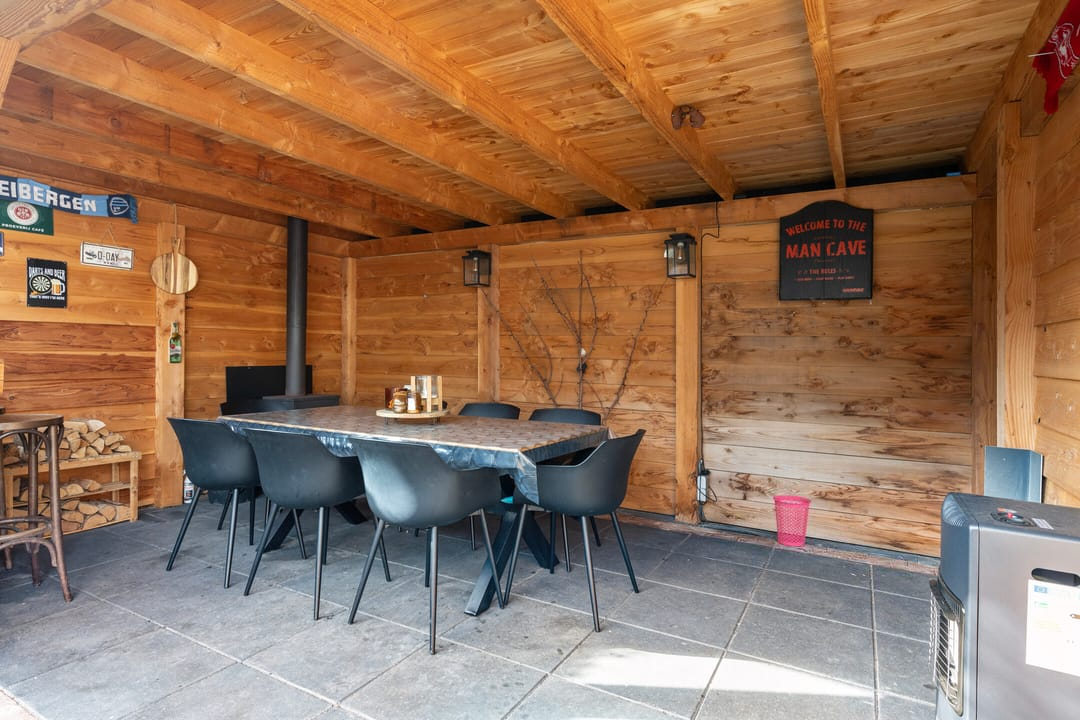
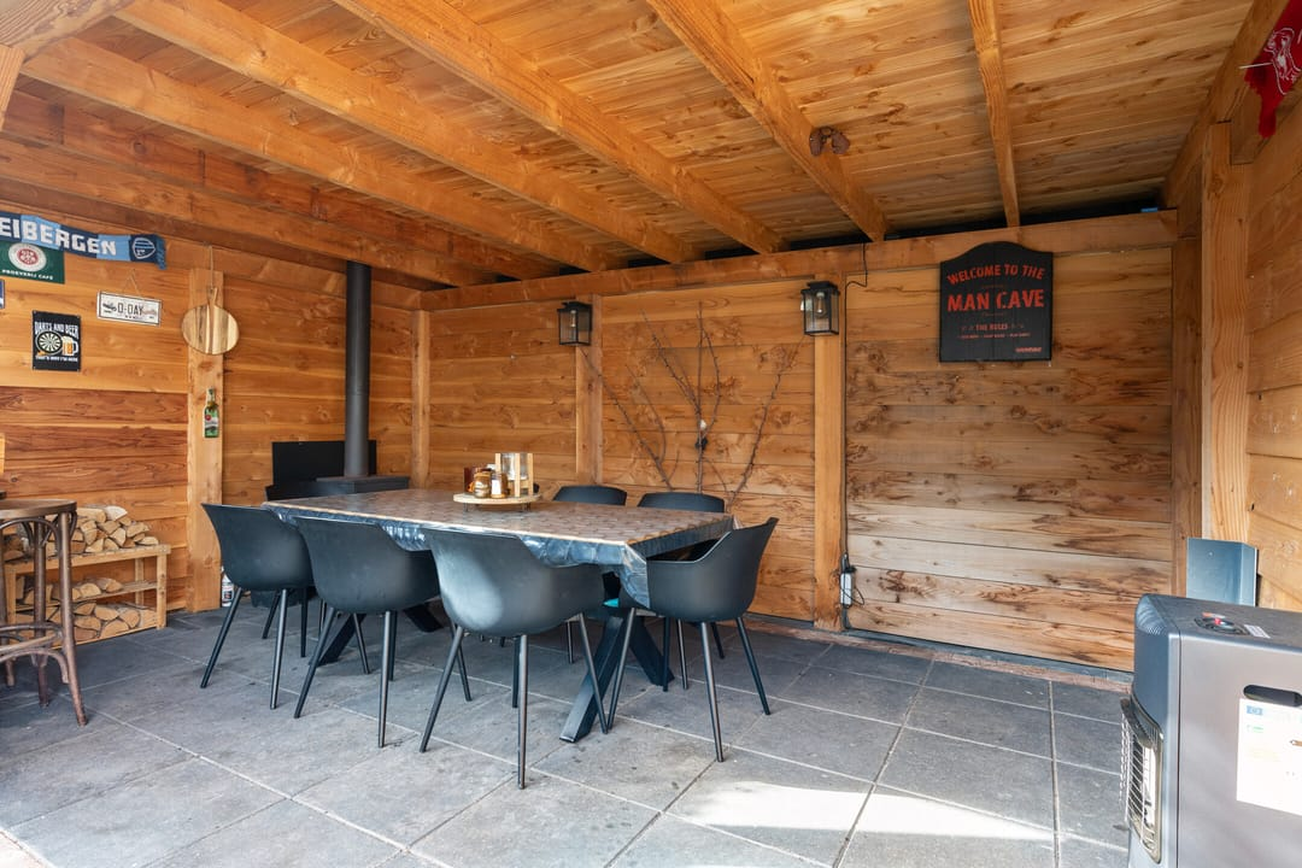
- waste basket (791, 521)
